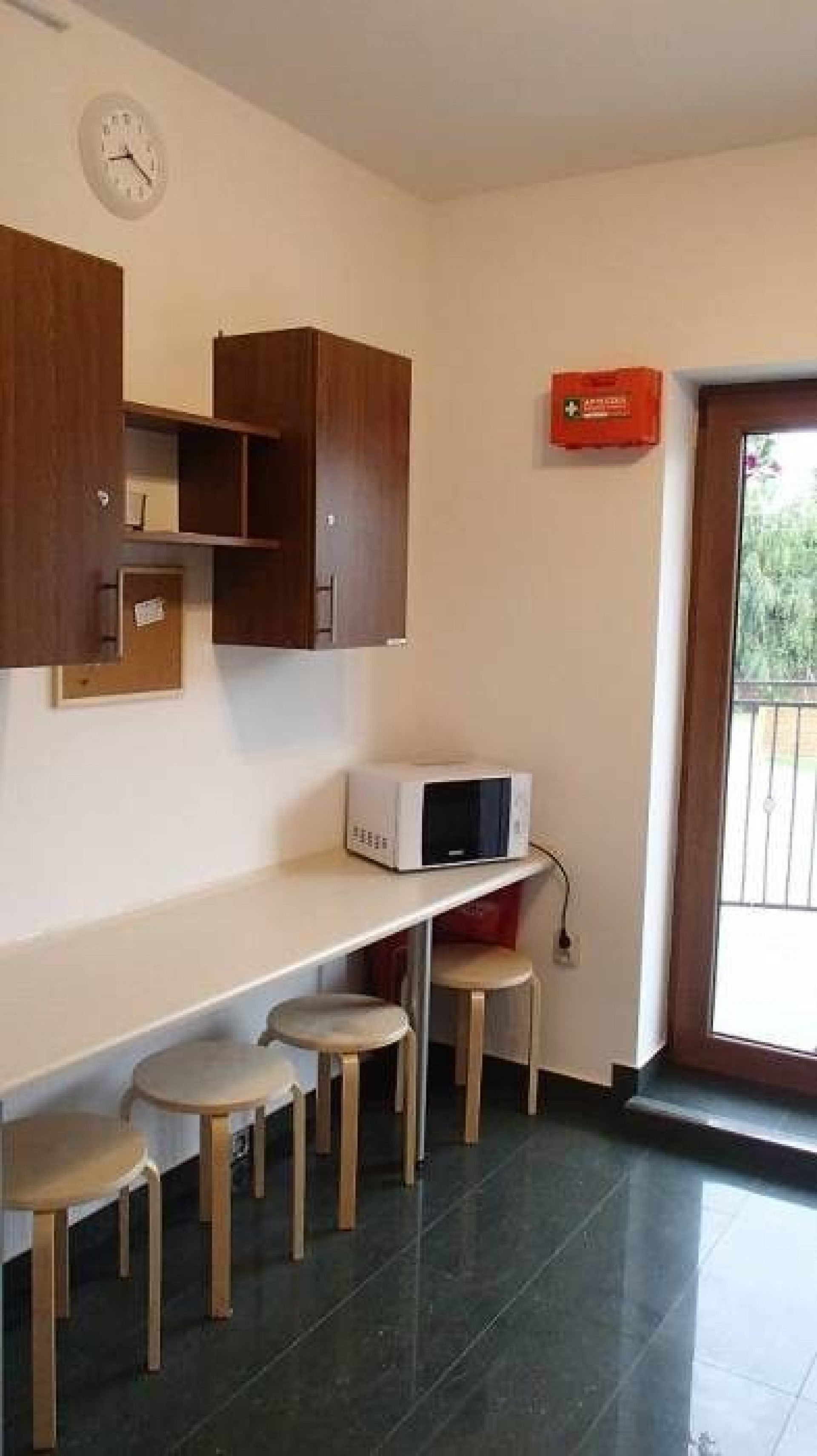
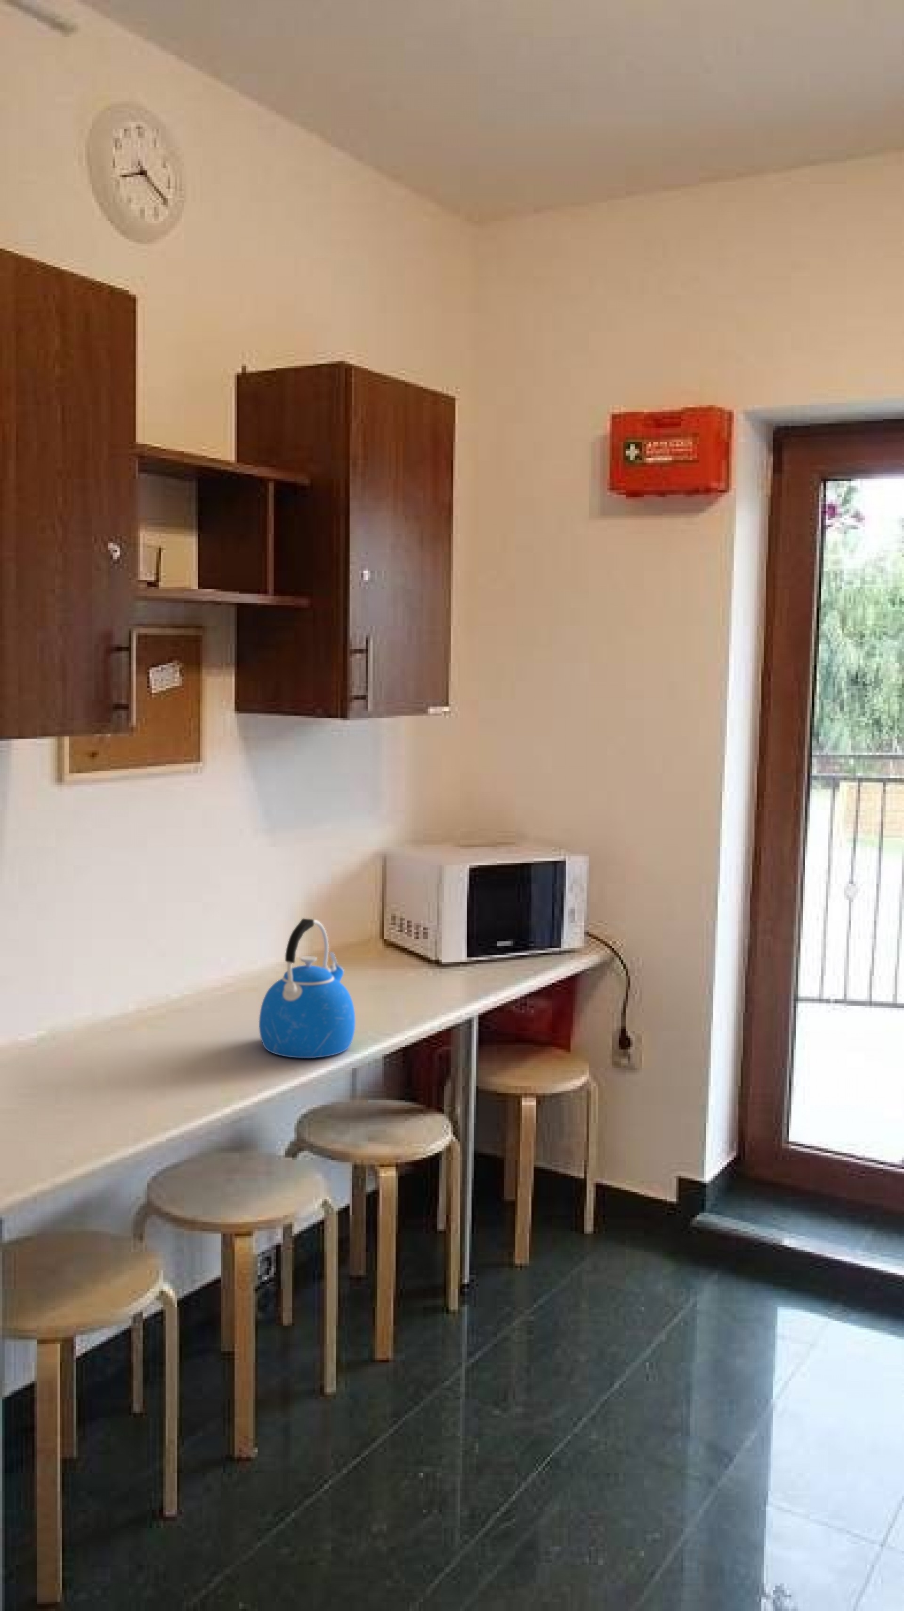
+ kettle (313, 980)
